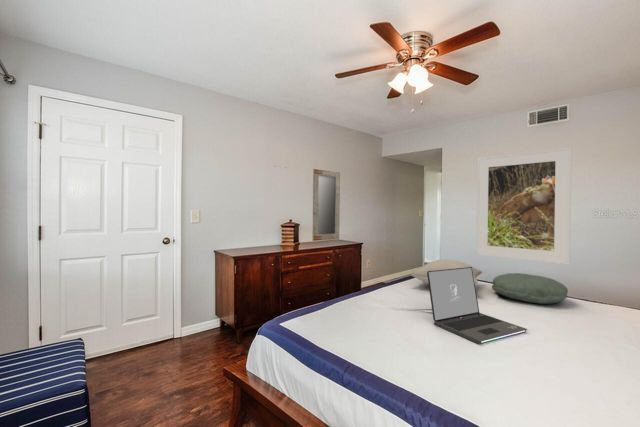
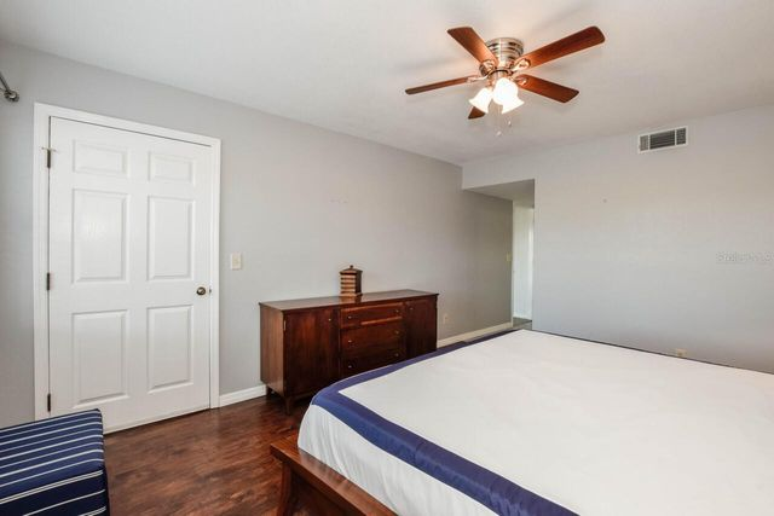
- laptop (474, 300)
- pillow (527, 286)
- pillow (447, 268)
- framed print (519, 206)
- home mirror (326, 205)
